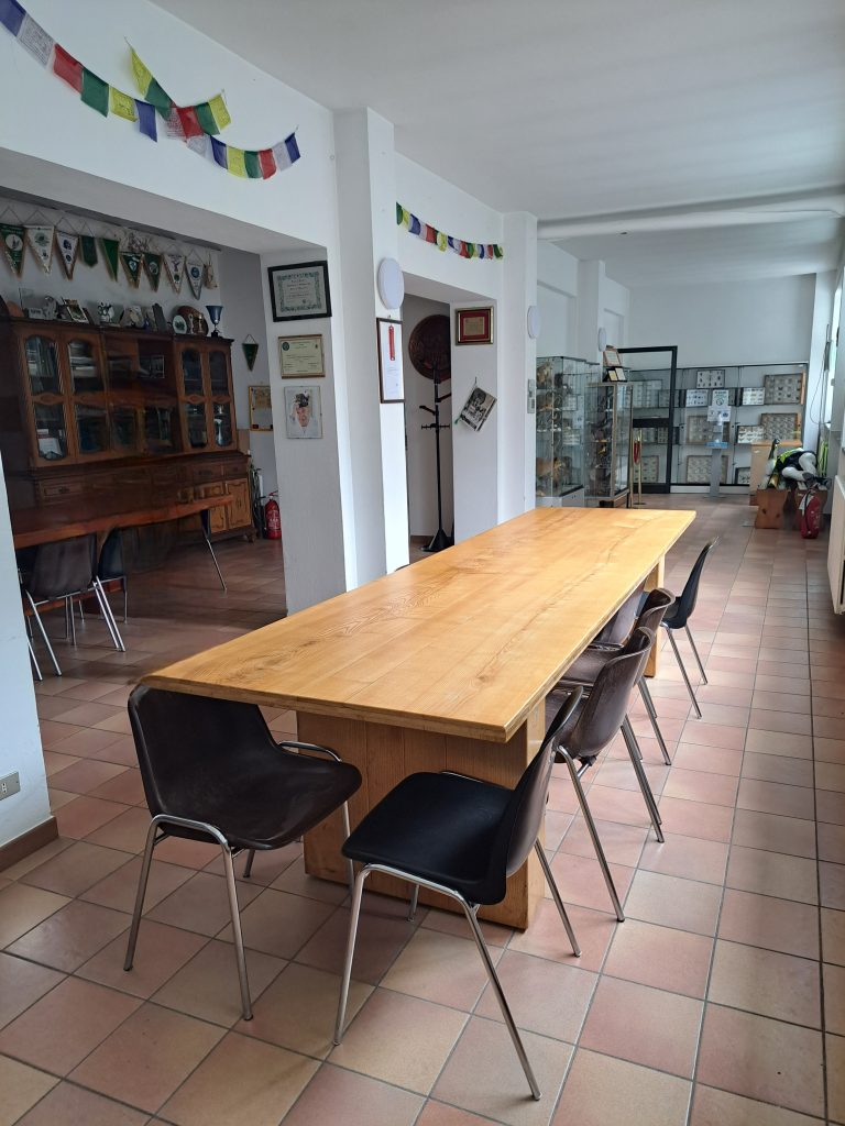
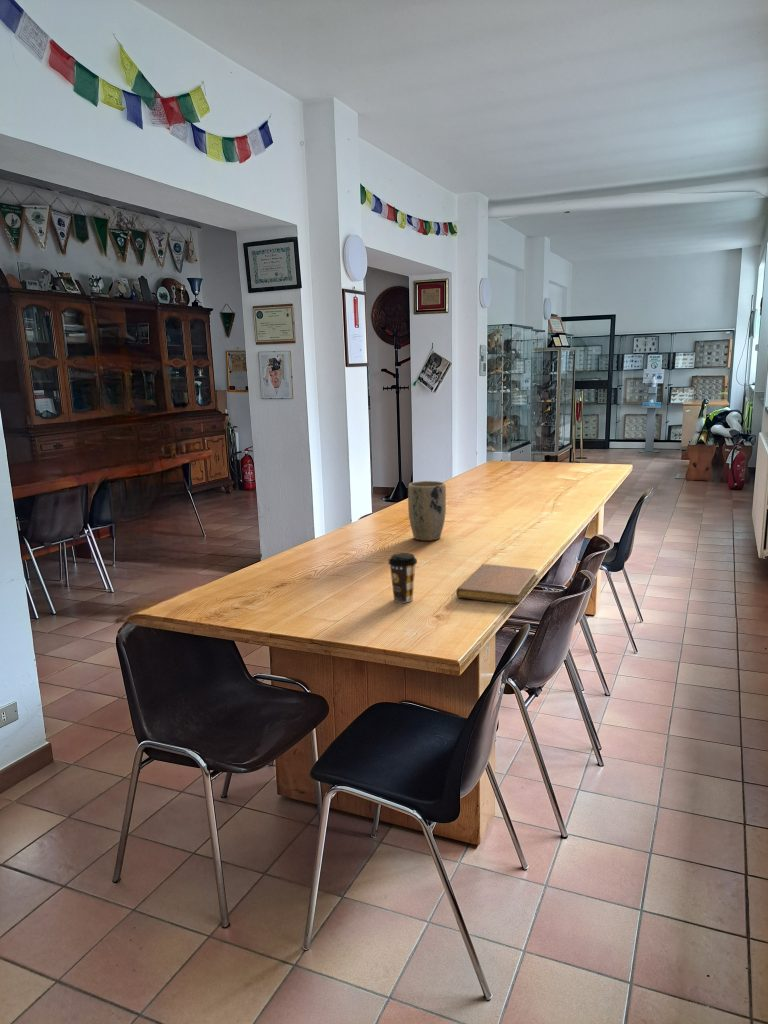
+ coffee cup (403, 577)
+ notebook (498, 582)
+ plant pot (427, 511)
